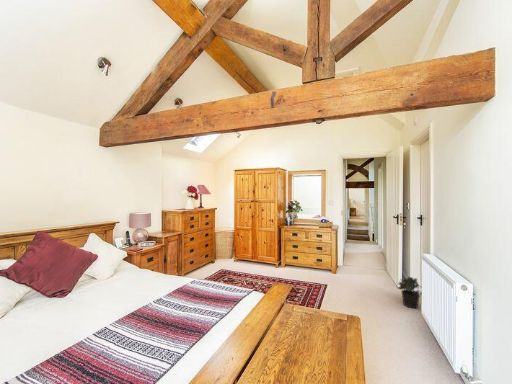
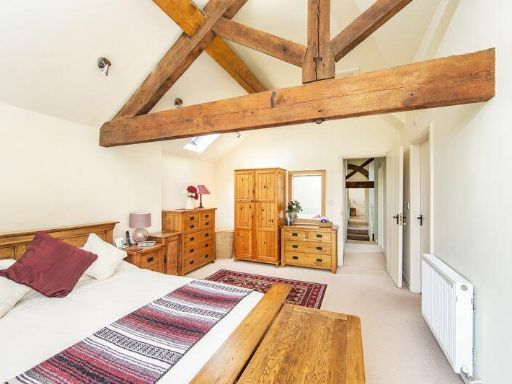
- potted plant (410, 291)
